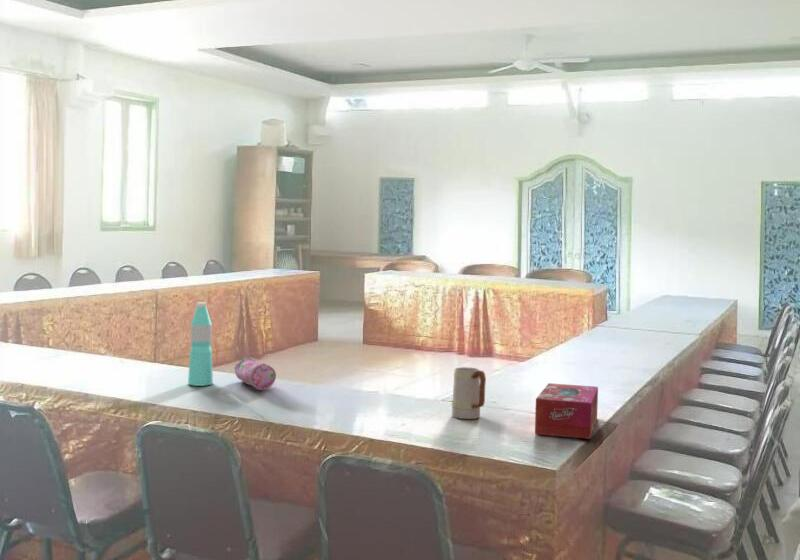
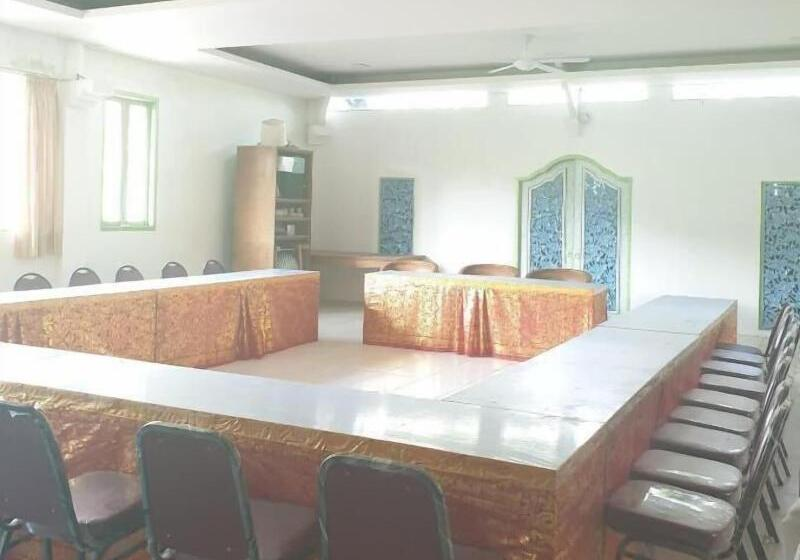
- mug (470, 393)
- pencil case (254, 372)
- tissue box (567, 409)
- water bottle (201, 343)
